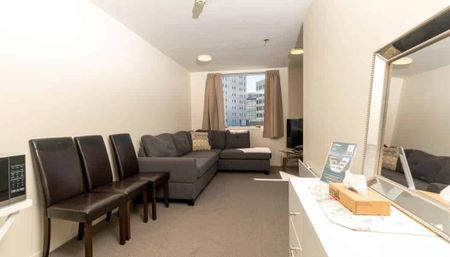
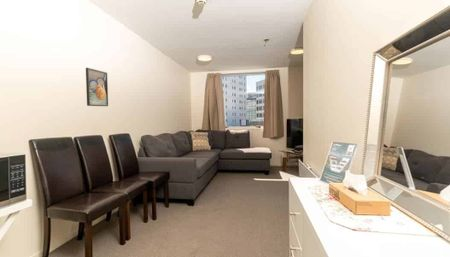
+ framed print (97, 88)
